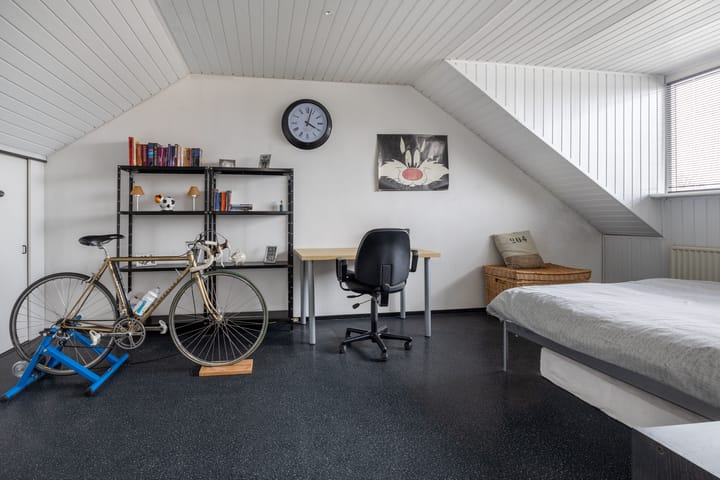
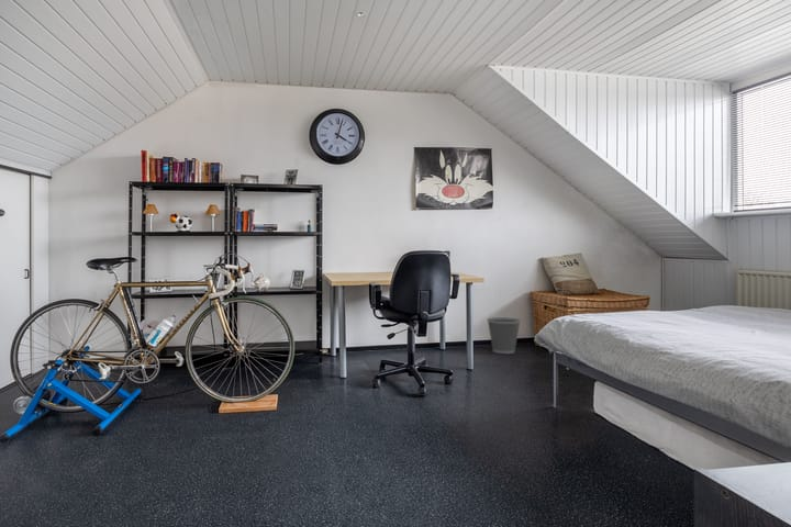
+ wastebasket (503, 335)
